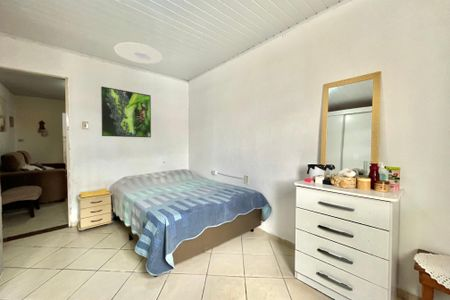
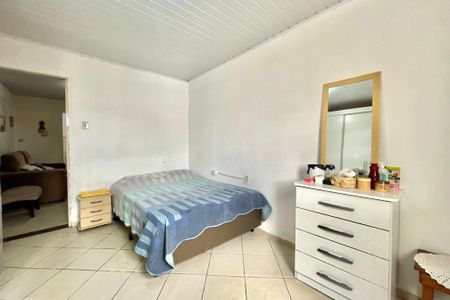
- ceiling light (139, 52)
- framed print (128, 114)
